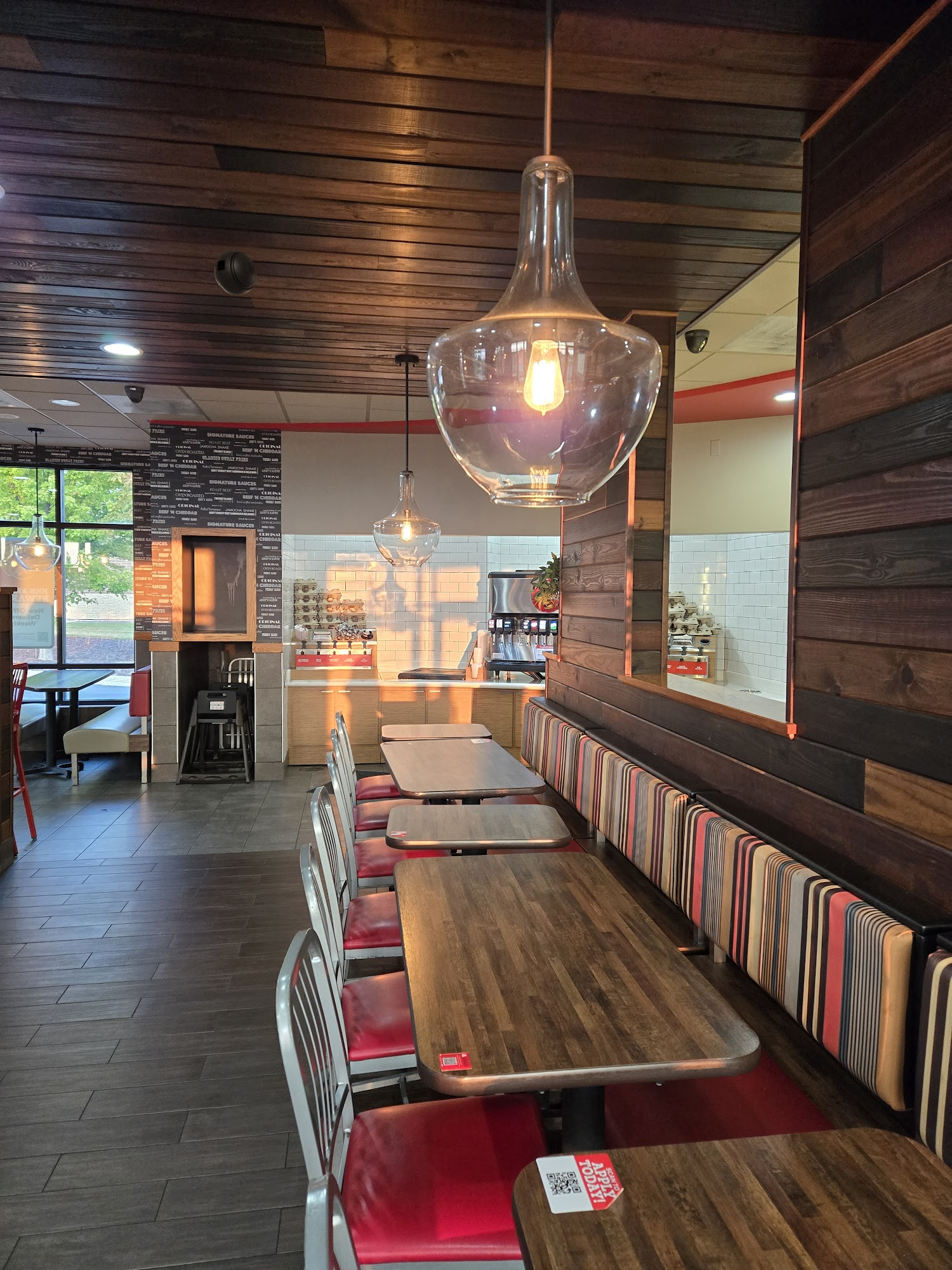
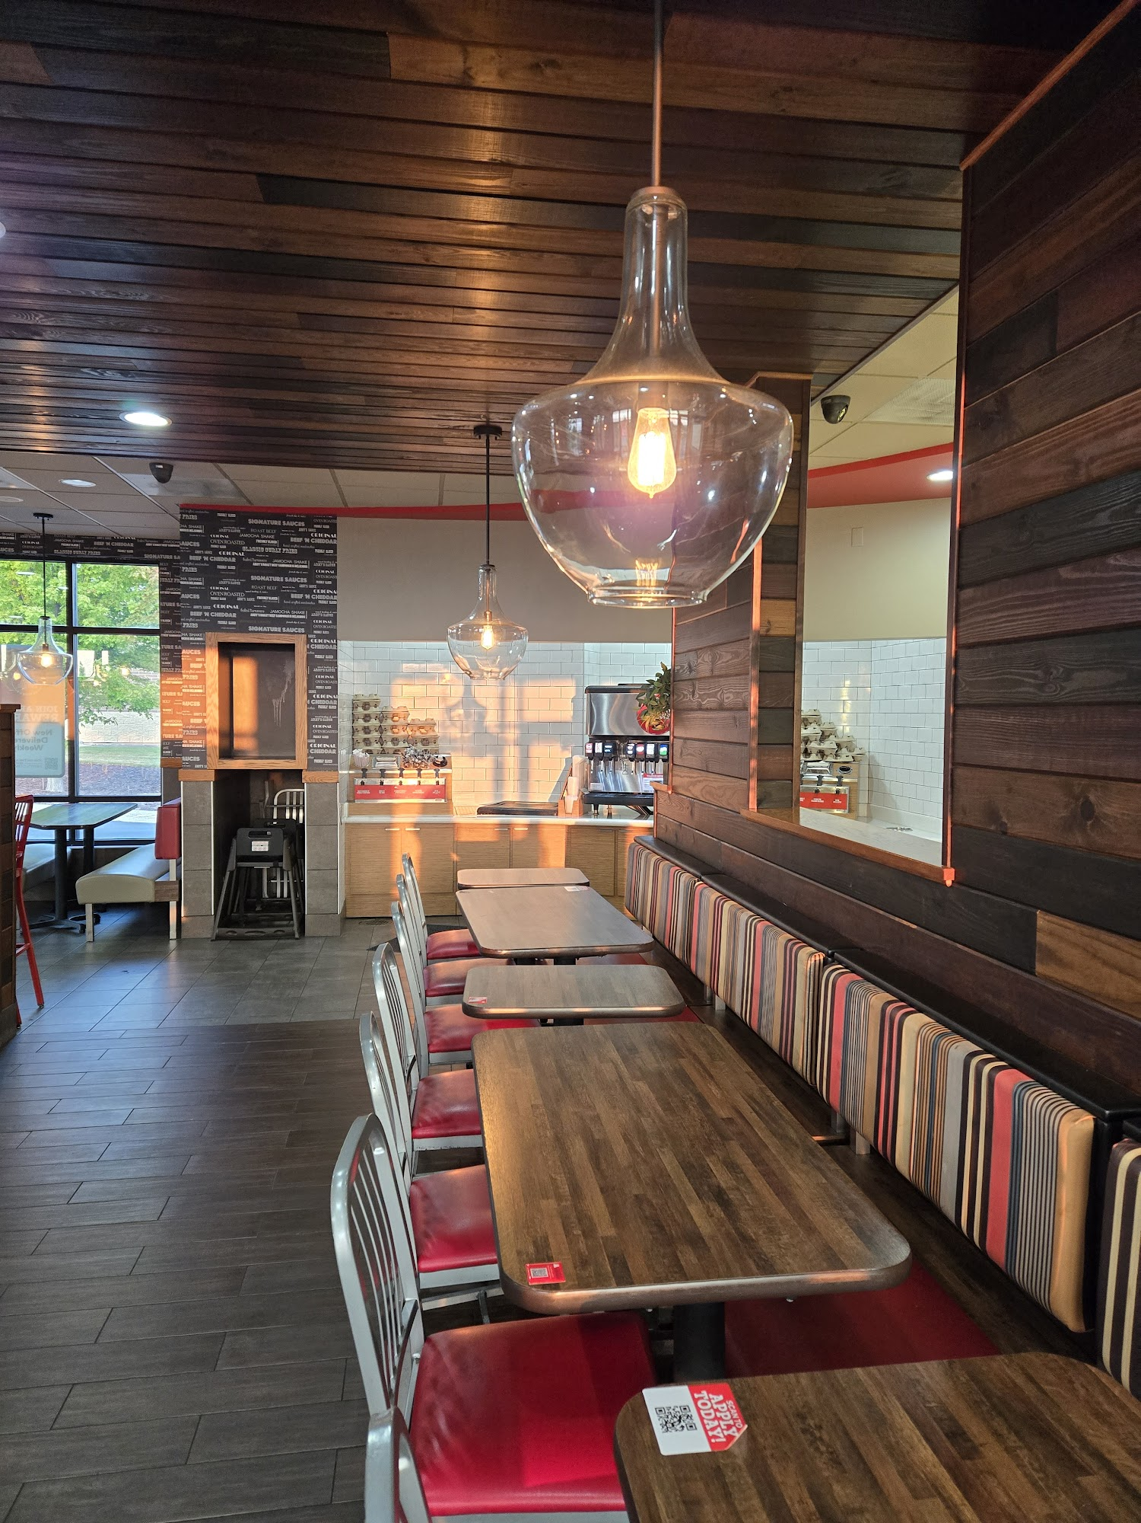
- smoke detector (235, 272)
